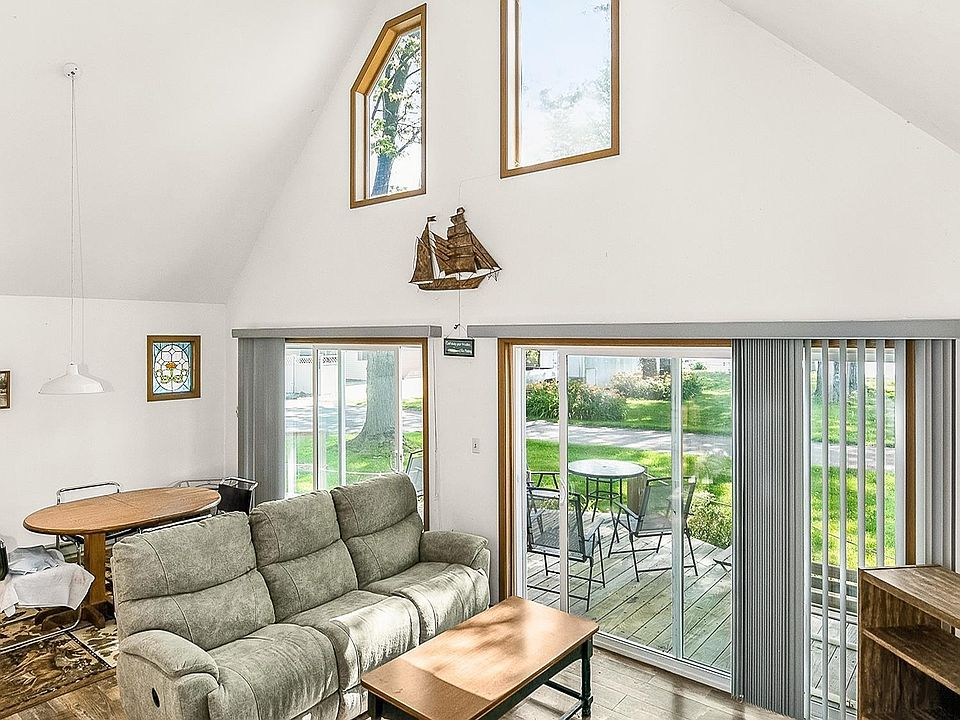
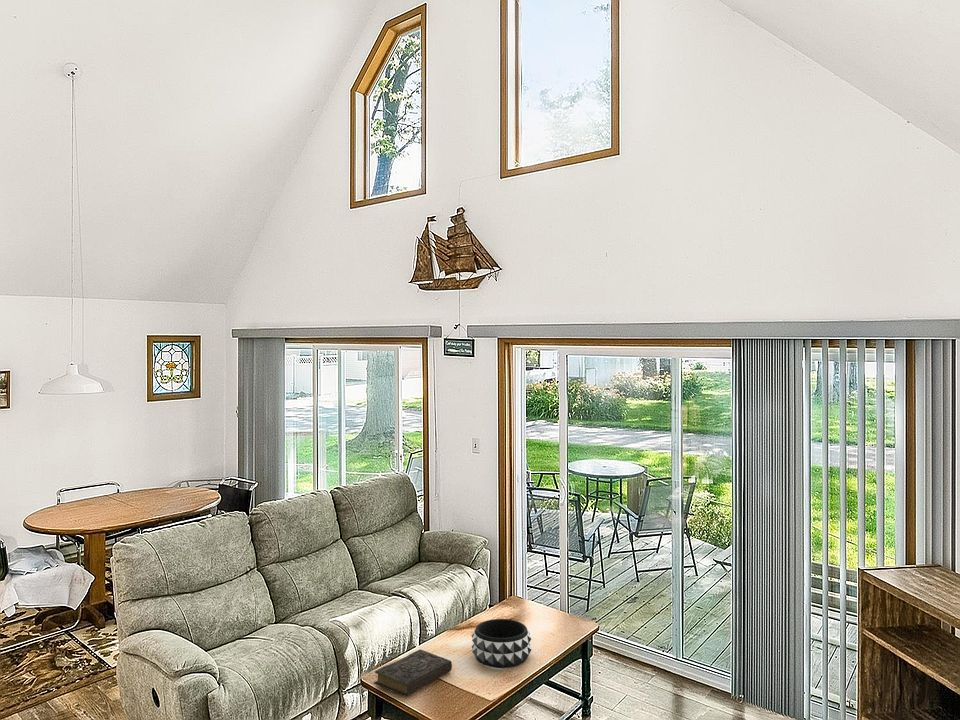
+ book (413, 671)
+ decorative bowl (501, 642)
